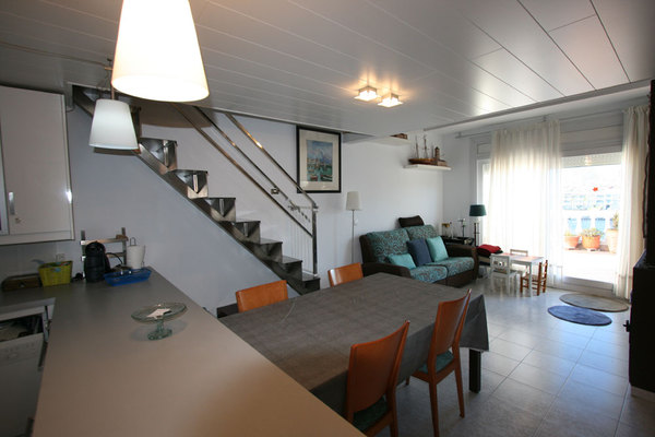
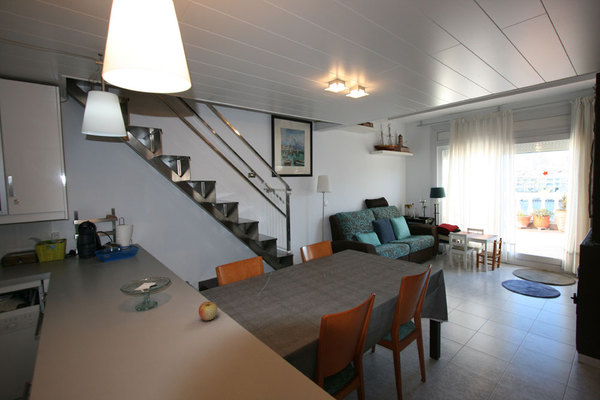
+ apple (208, 310)
